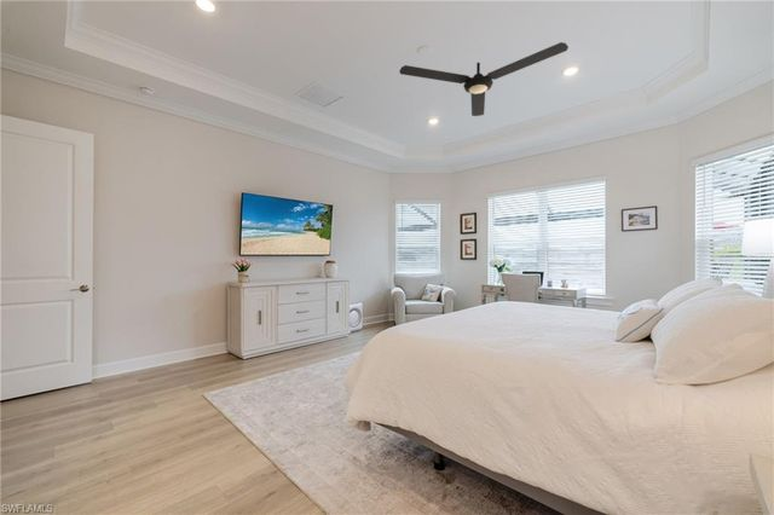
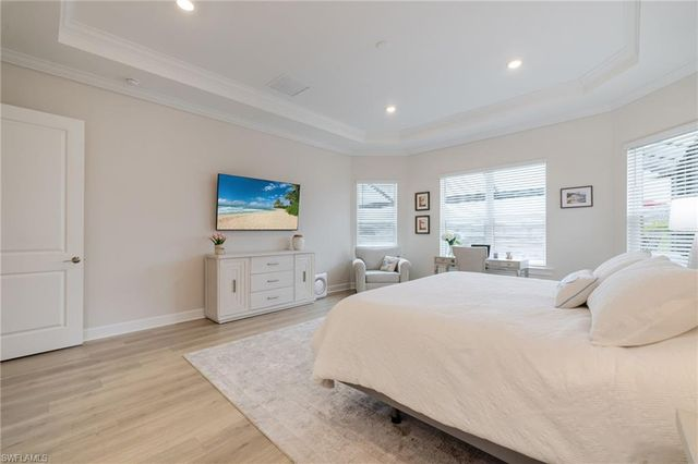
- ceiling fan (478, 85)
